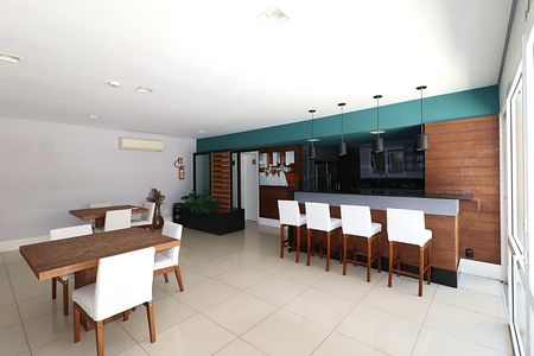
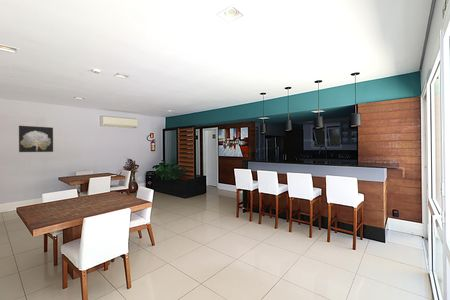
+ wall art (36, 139)
